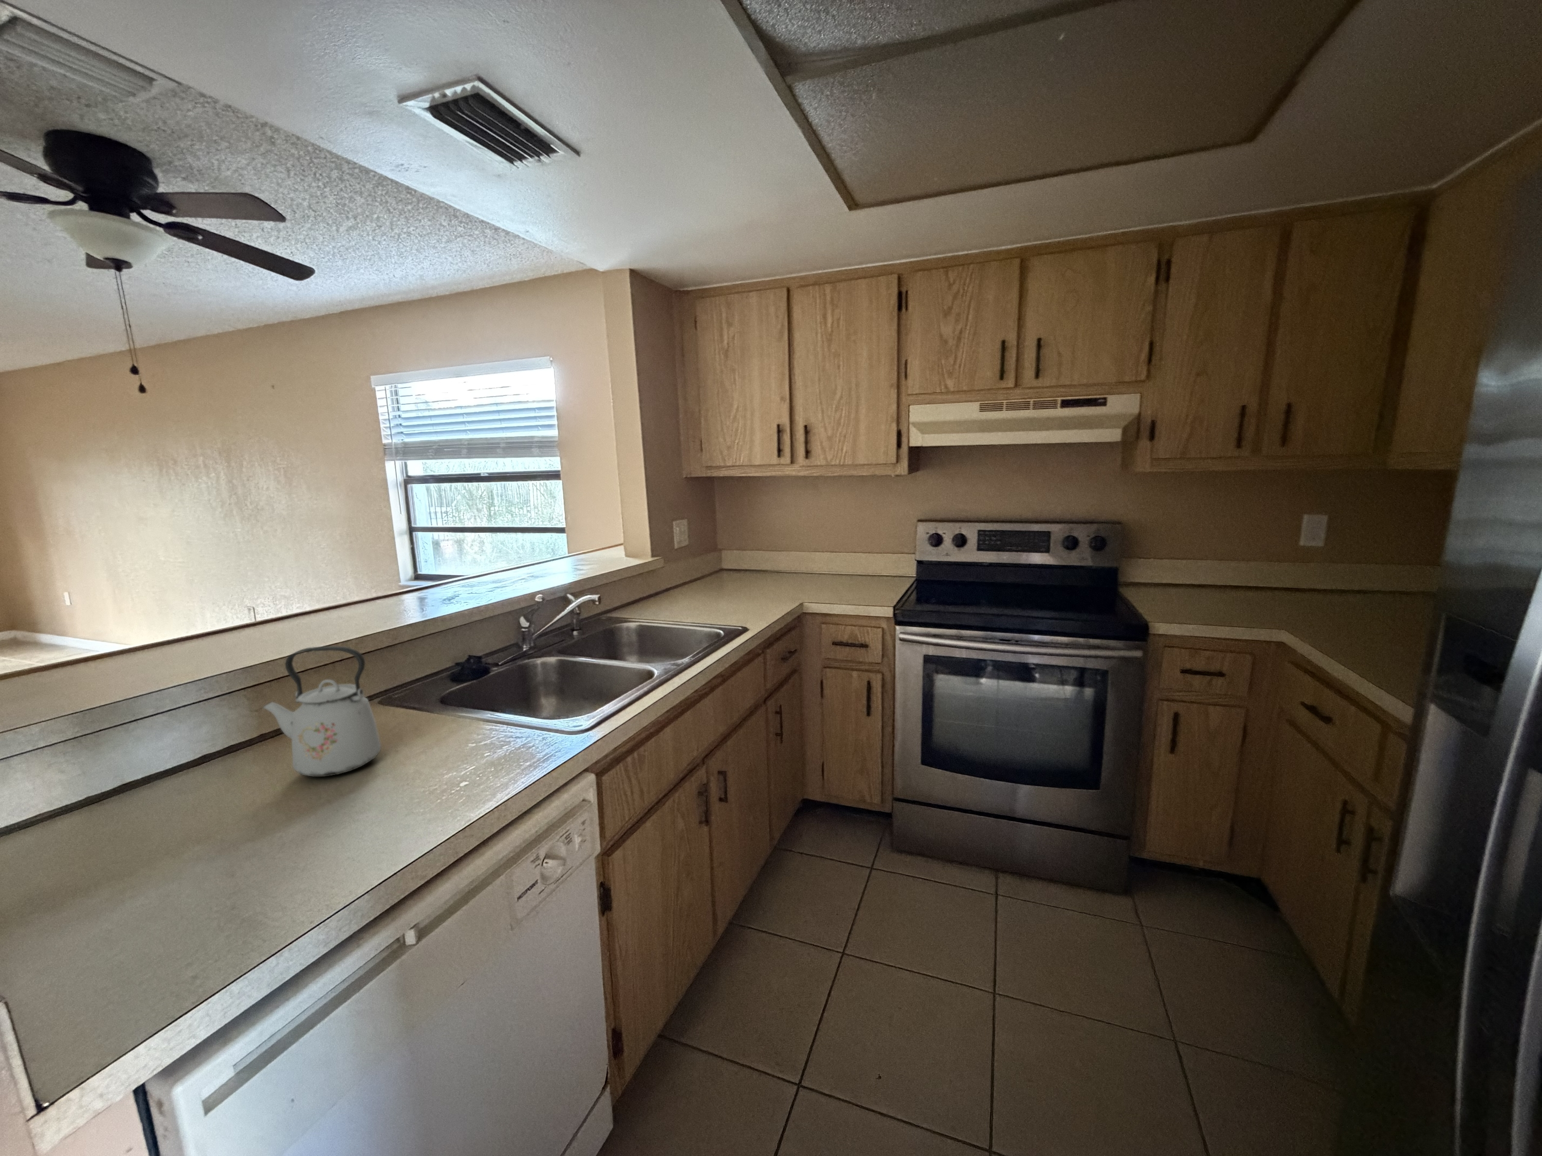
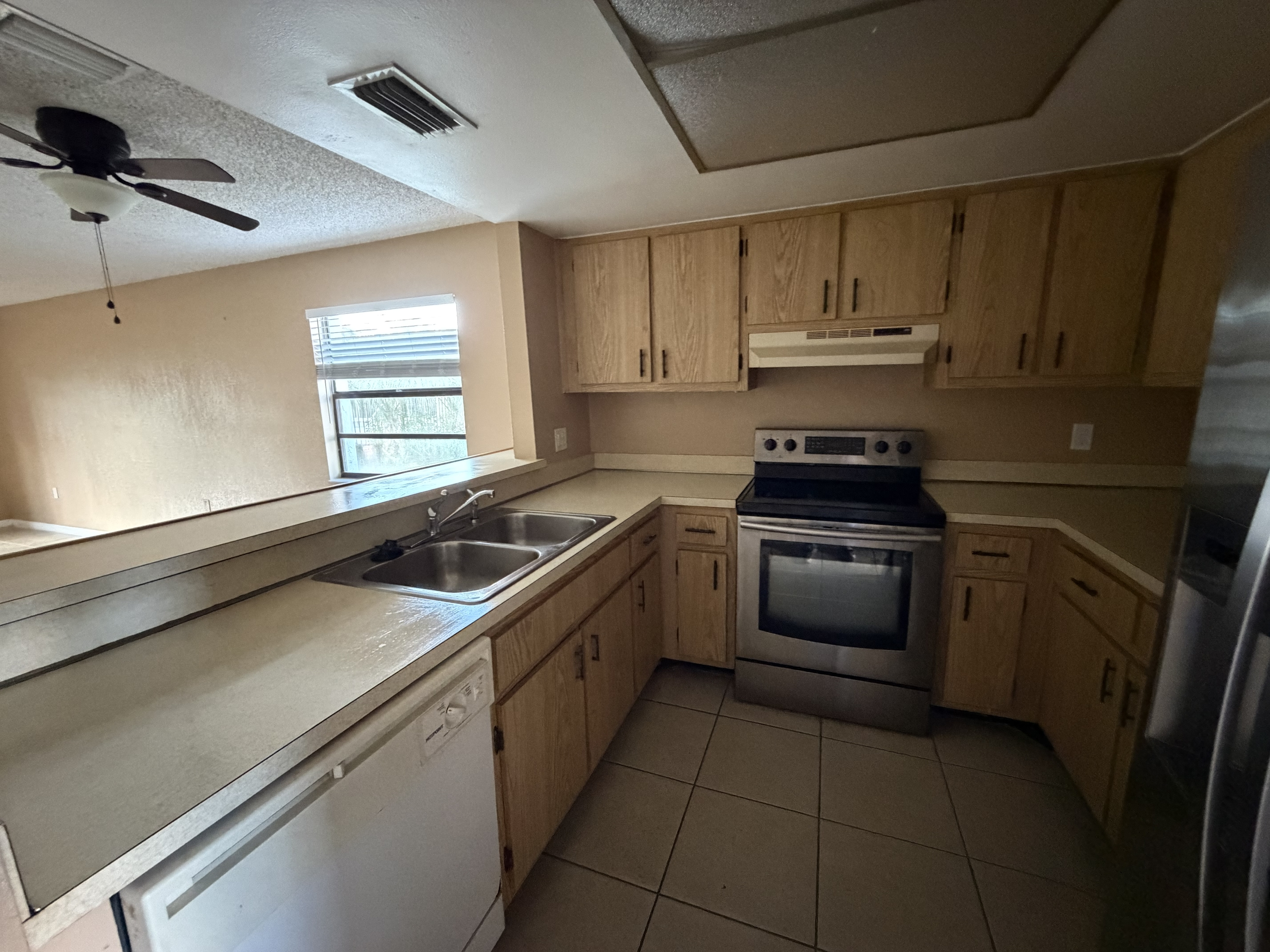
- kettle (317, 708)
